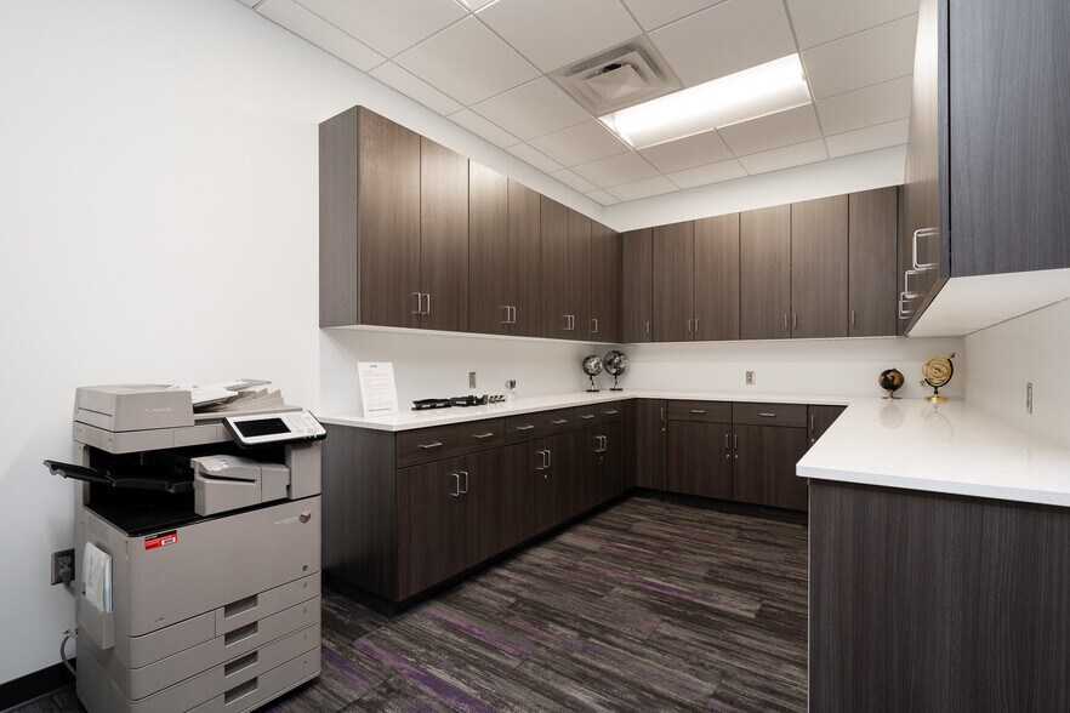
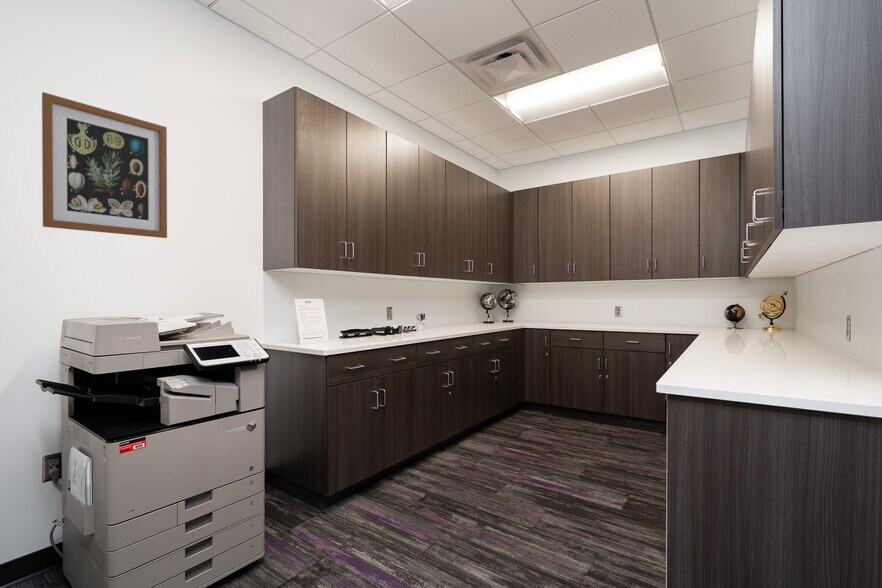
+ wall art (110, 172)
